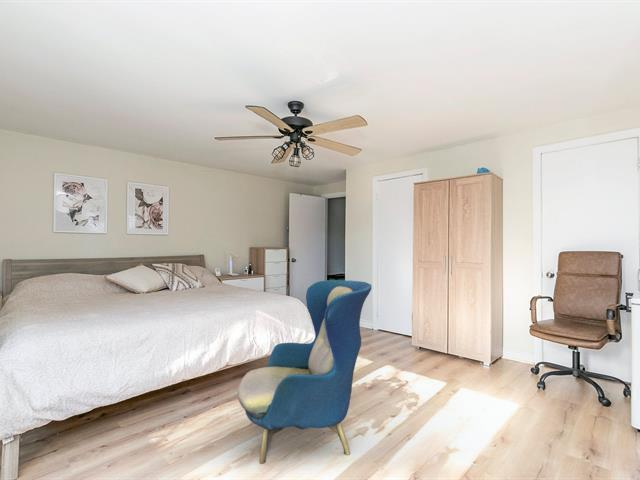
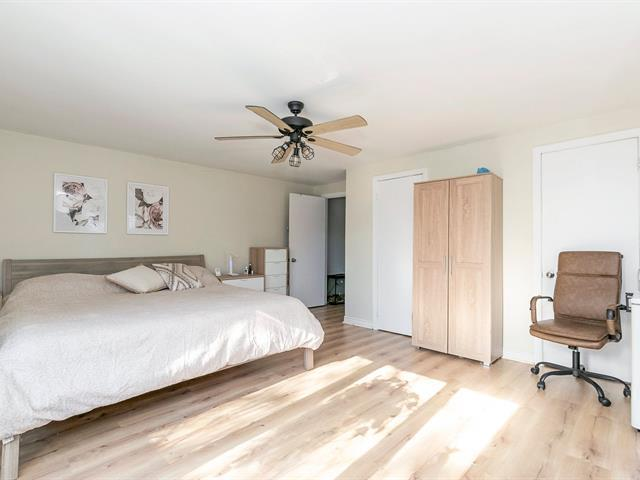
- armchair (304, 358)
